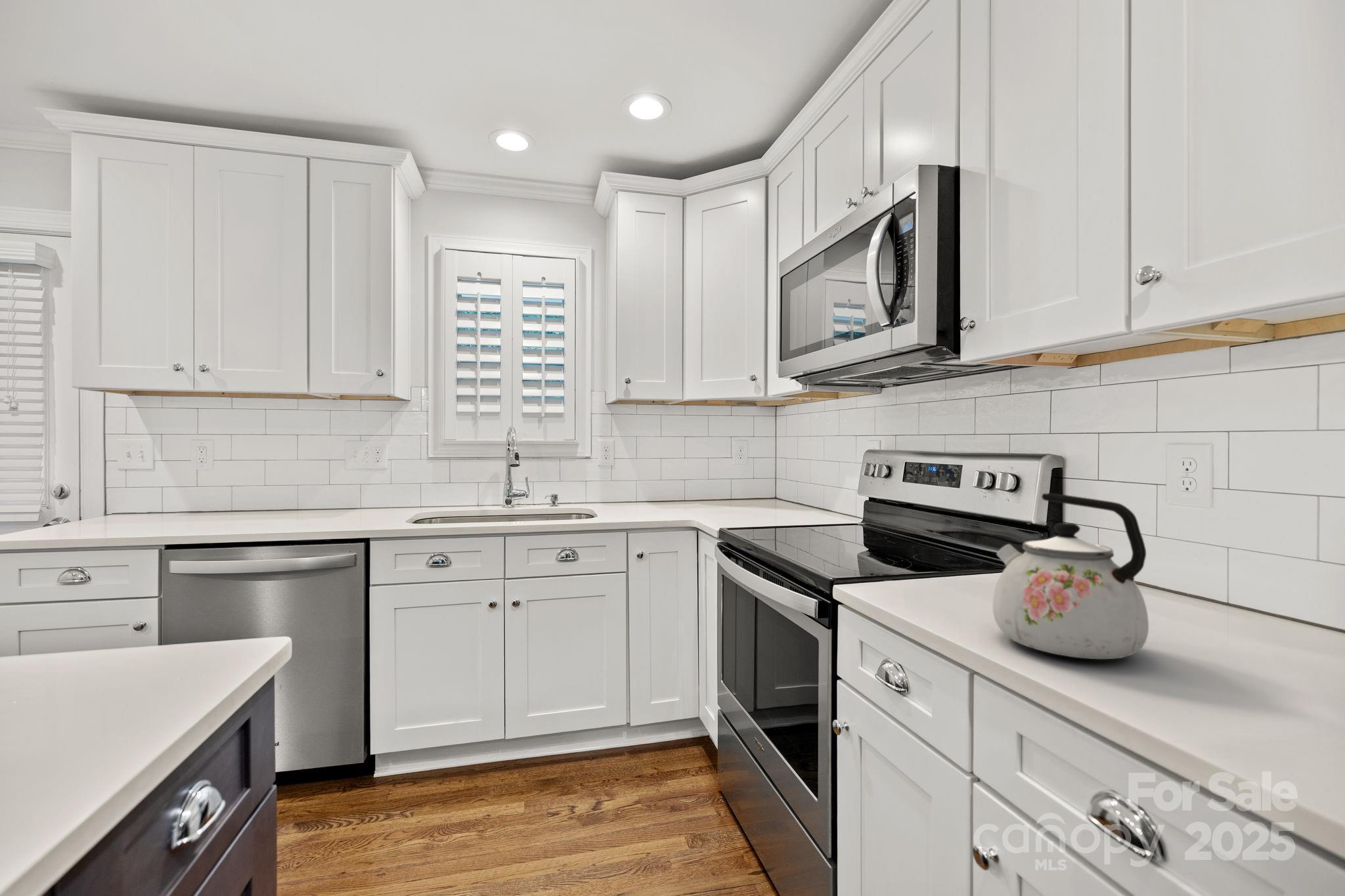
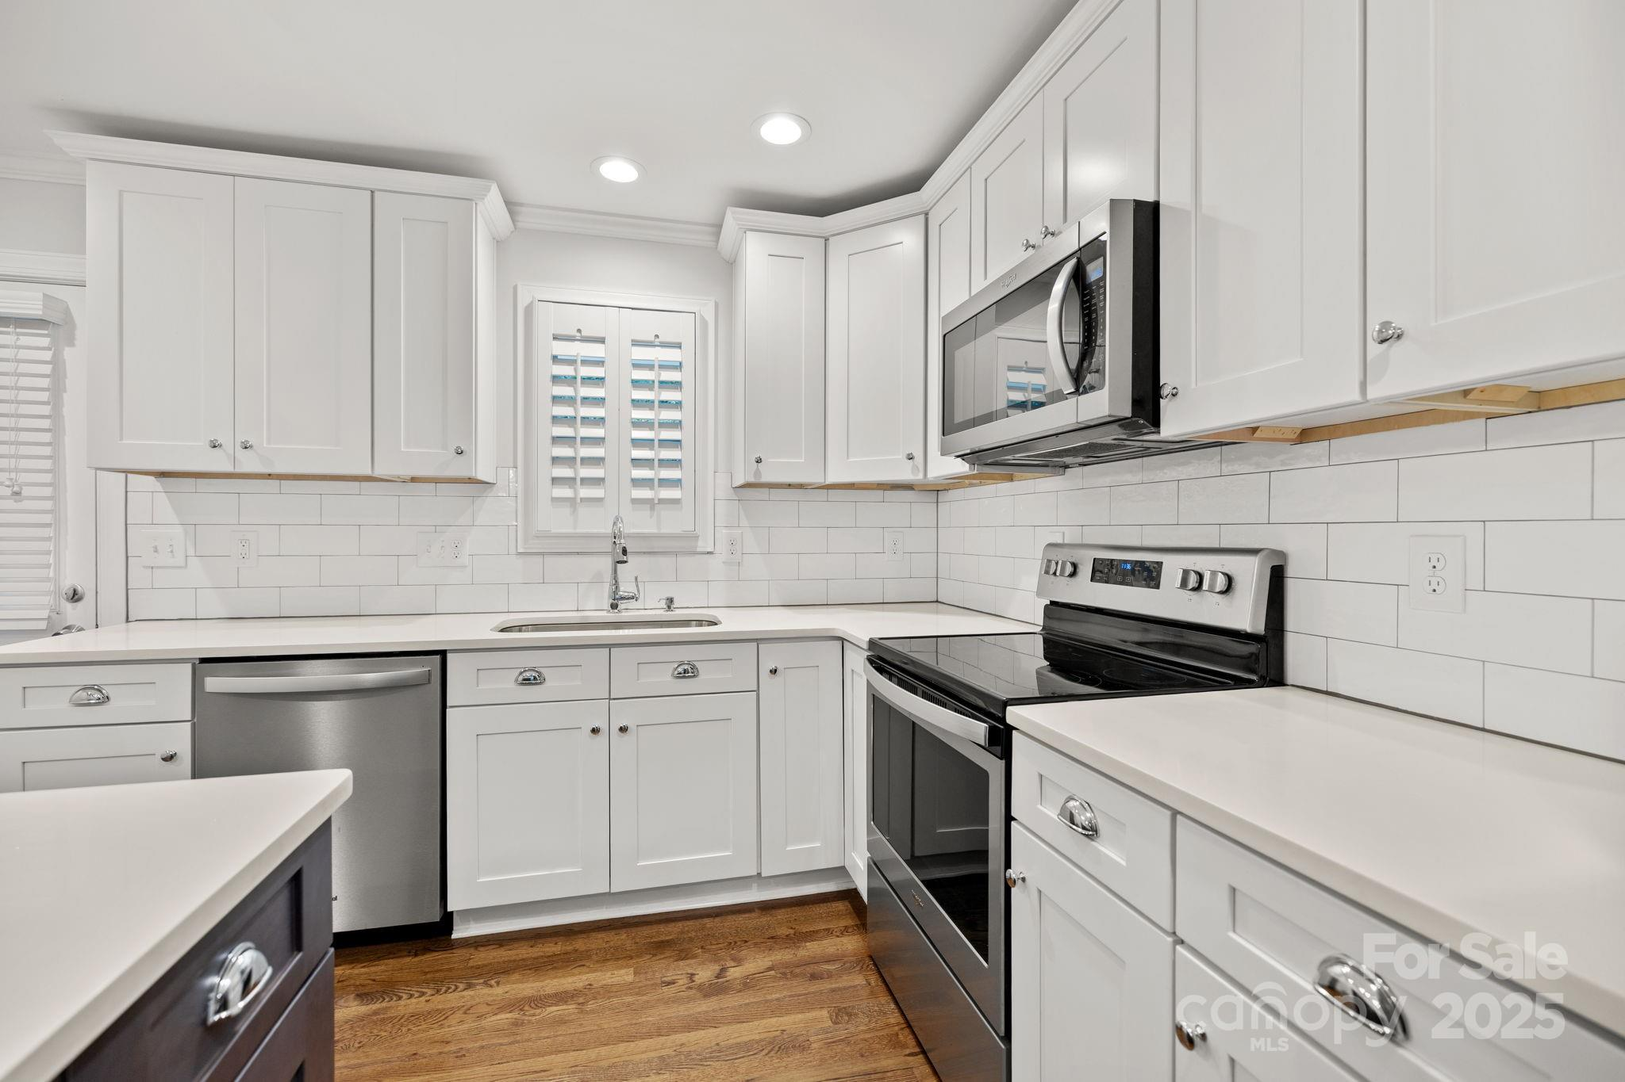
- kettle (1065, 570)
